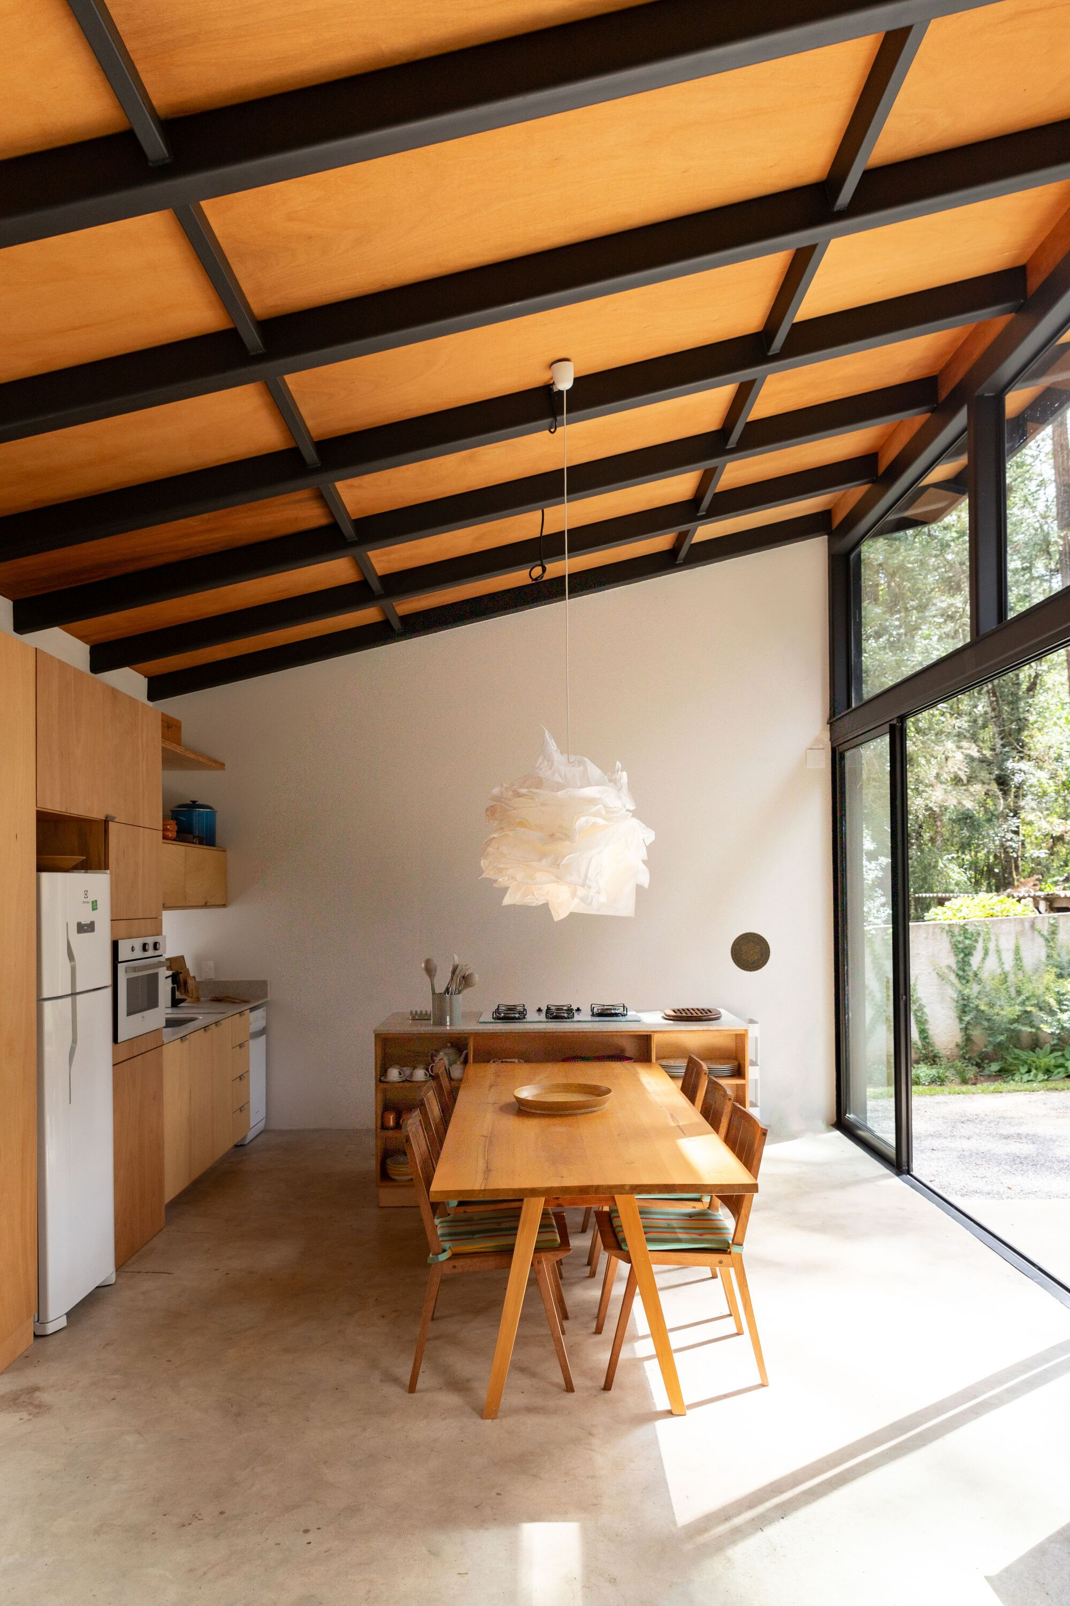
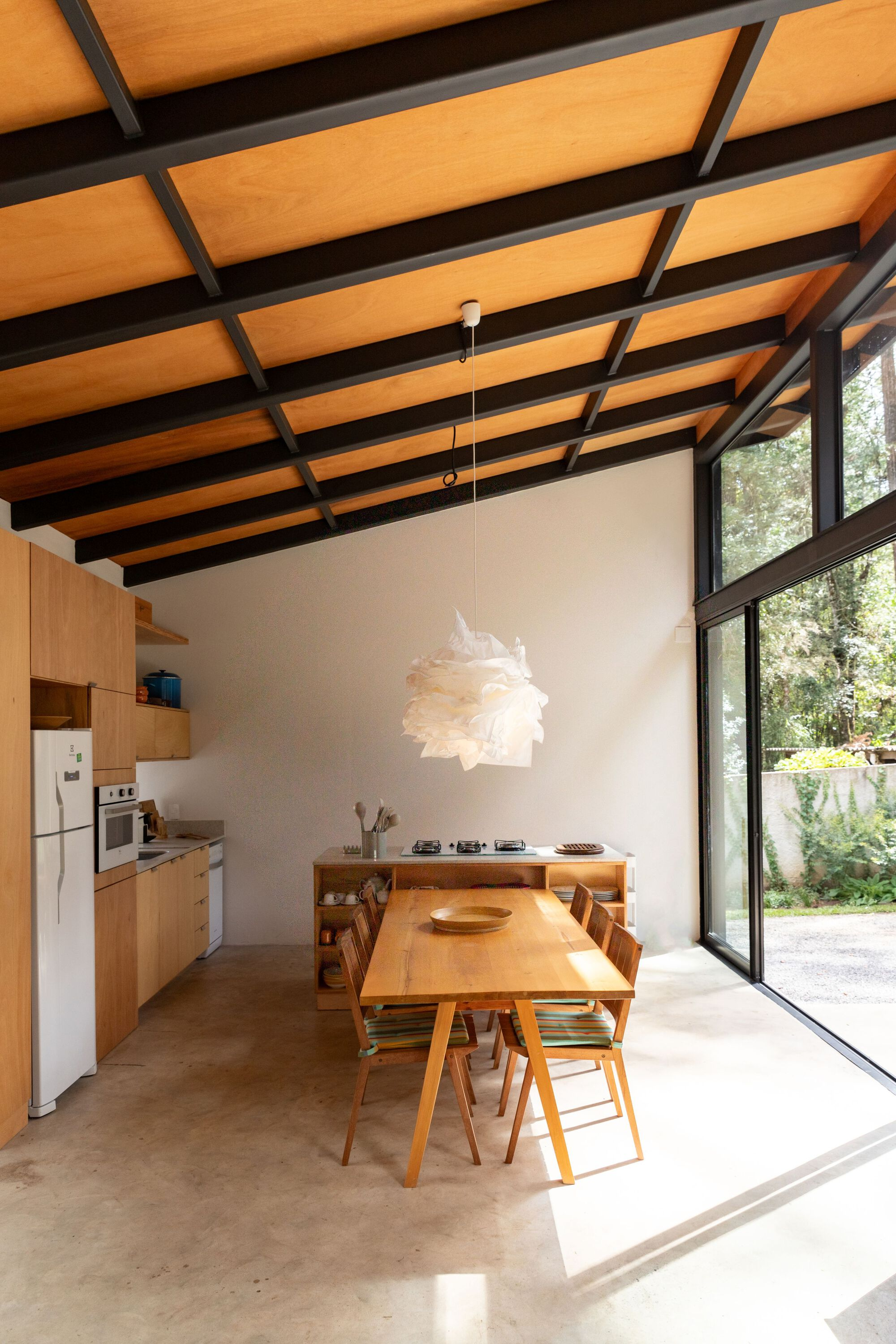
- decorative plate (751, 952)
